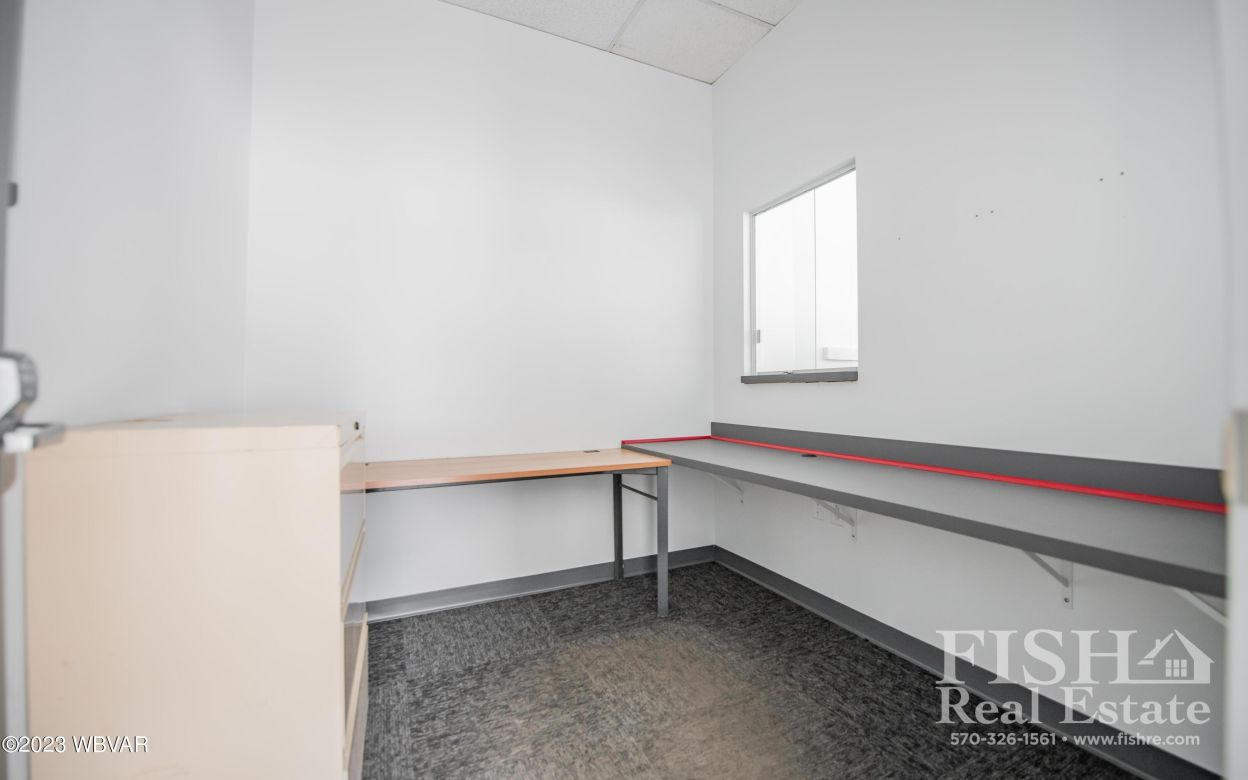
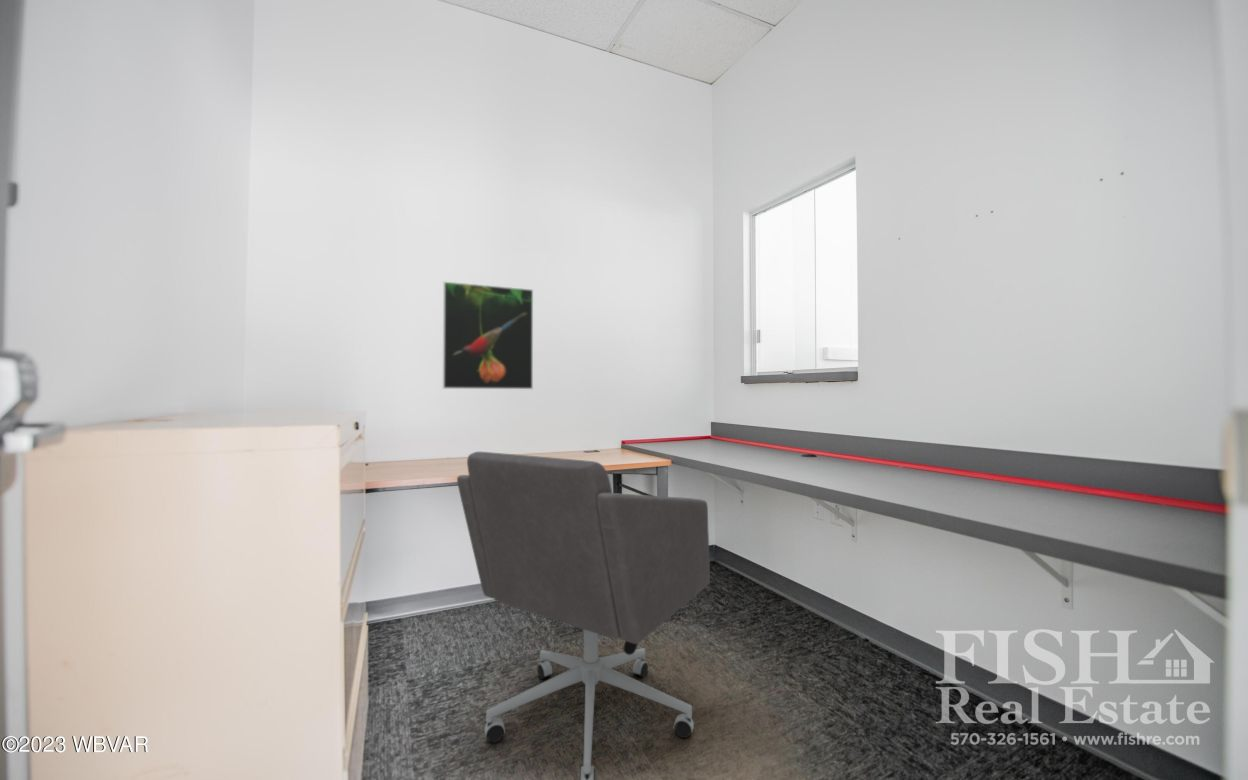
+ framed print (489, 337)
+ office chair (588, 583)
